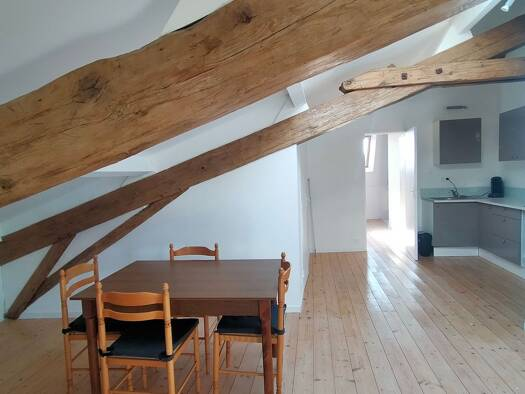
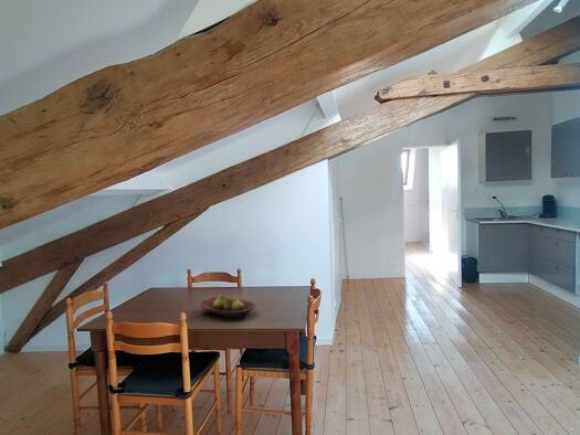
+ fruit bowl (226, 305)
